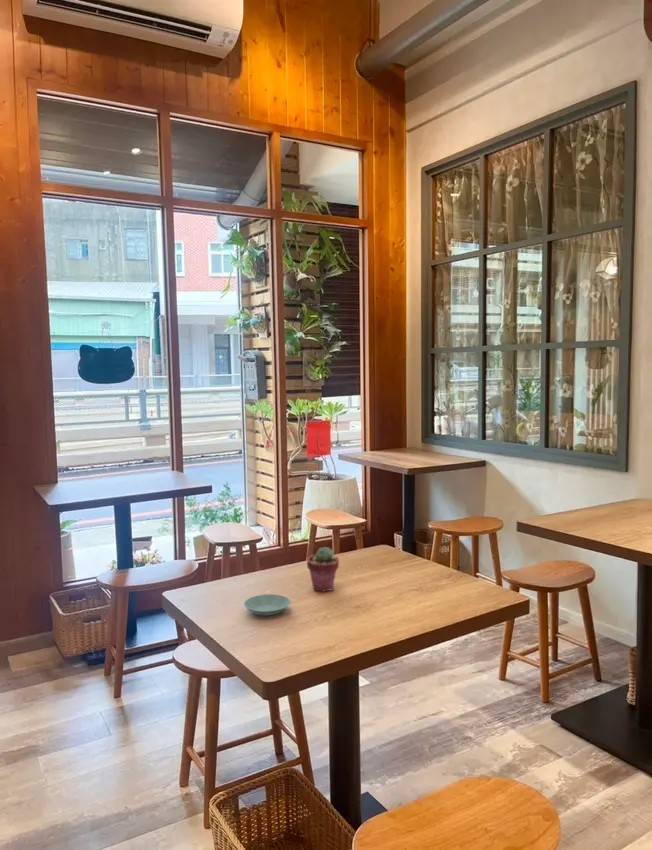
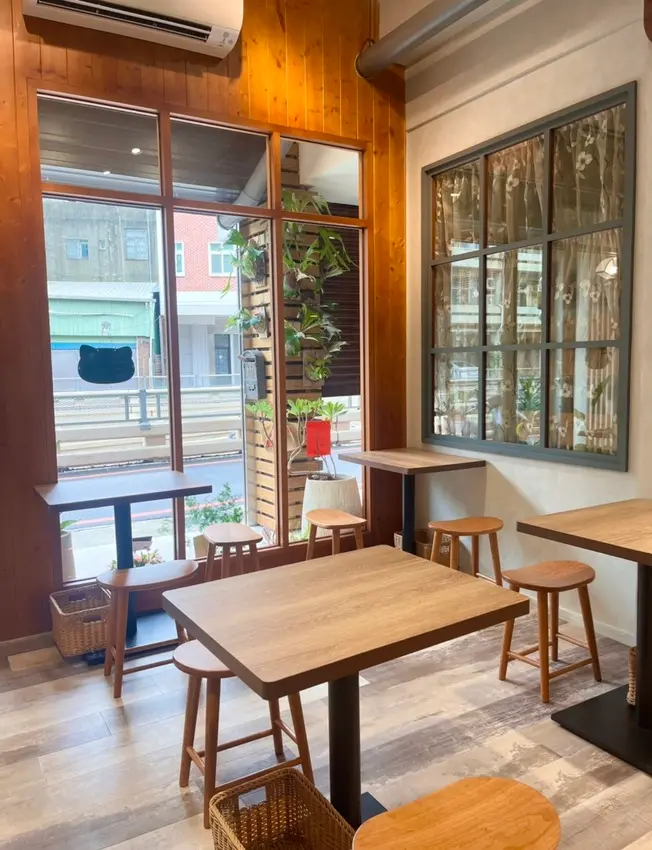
- potted succulent (323, 567)
- saucer (267, 606)
